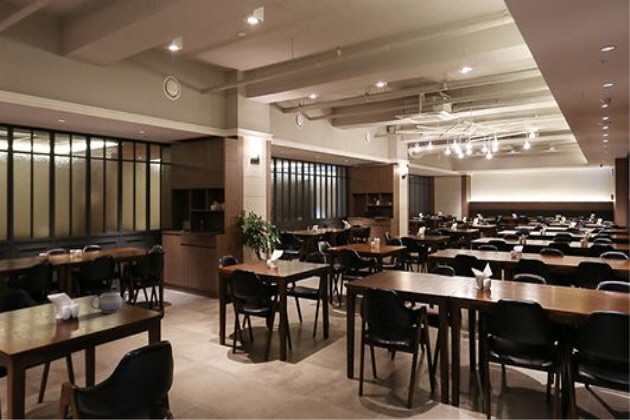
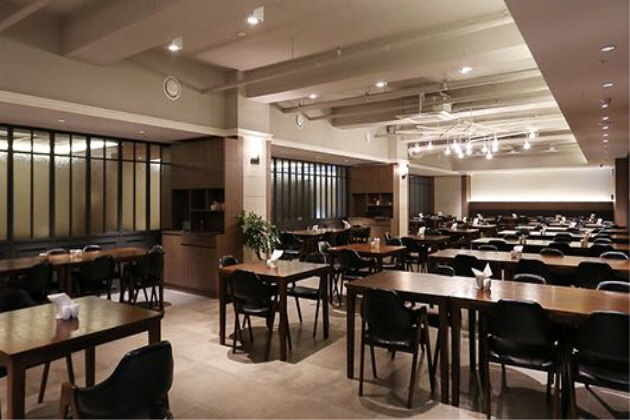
- teapot (110, 300)
